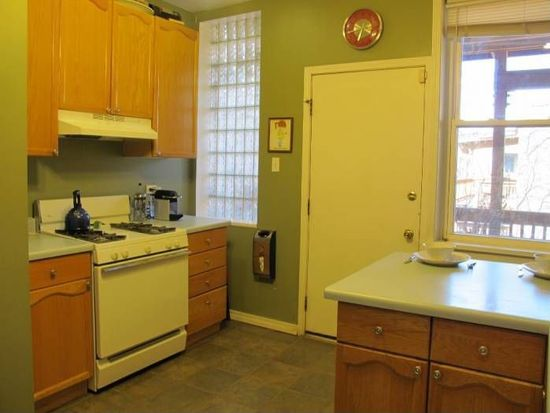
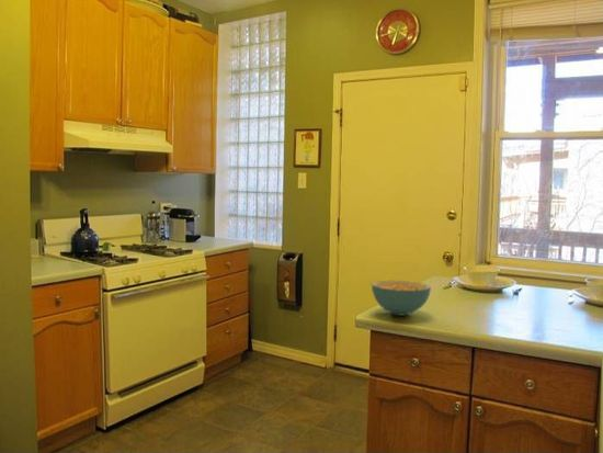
+ cereal bowl (399, 298)
